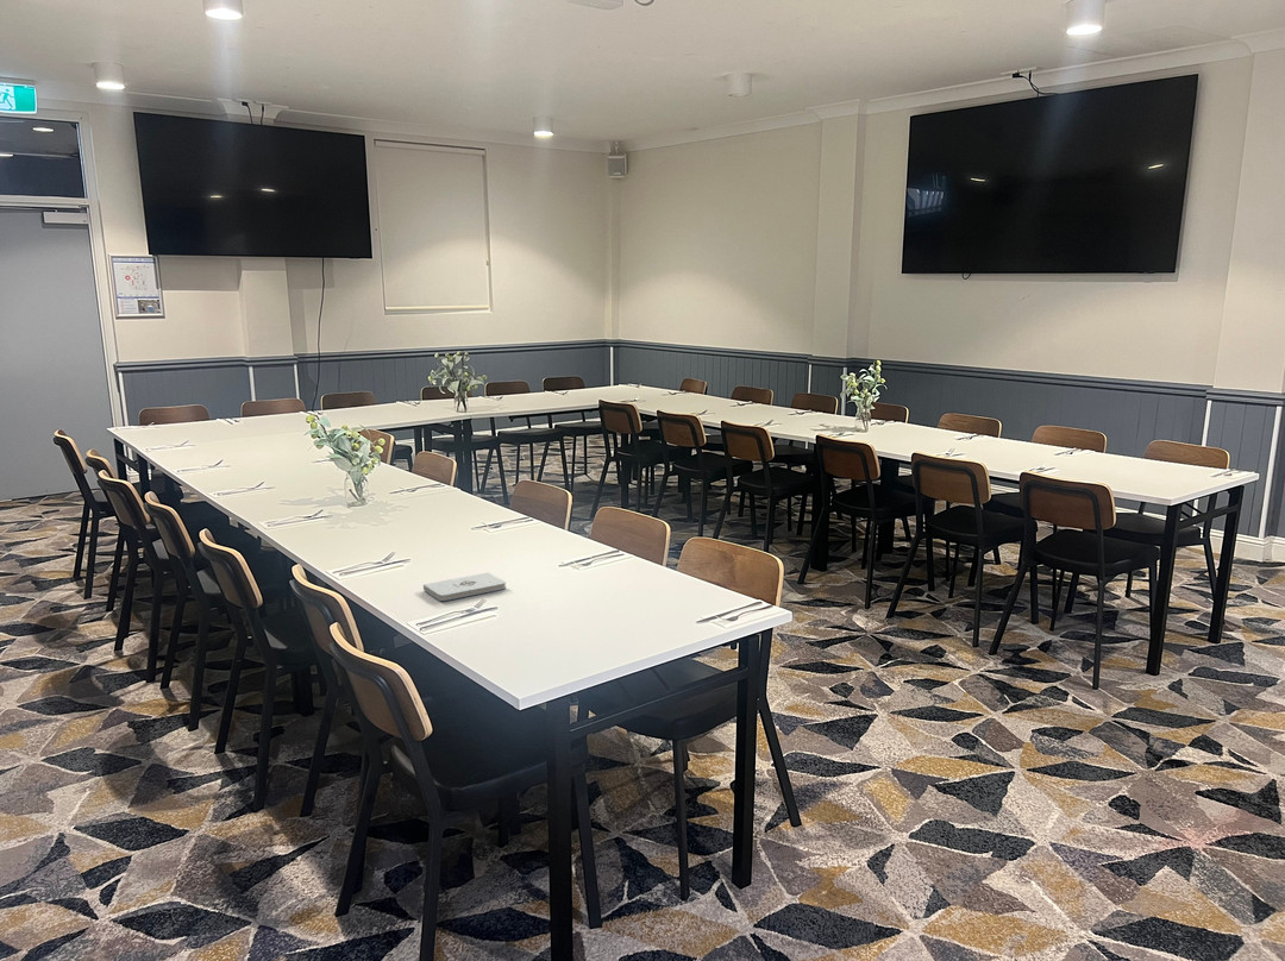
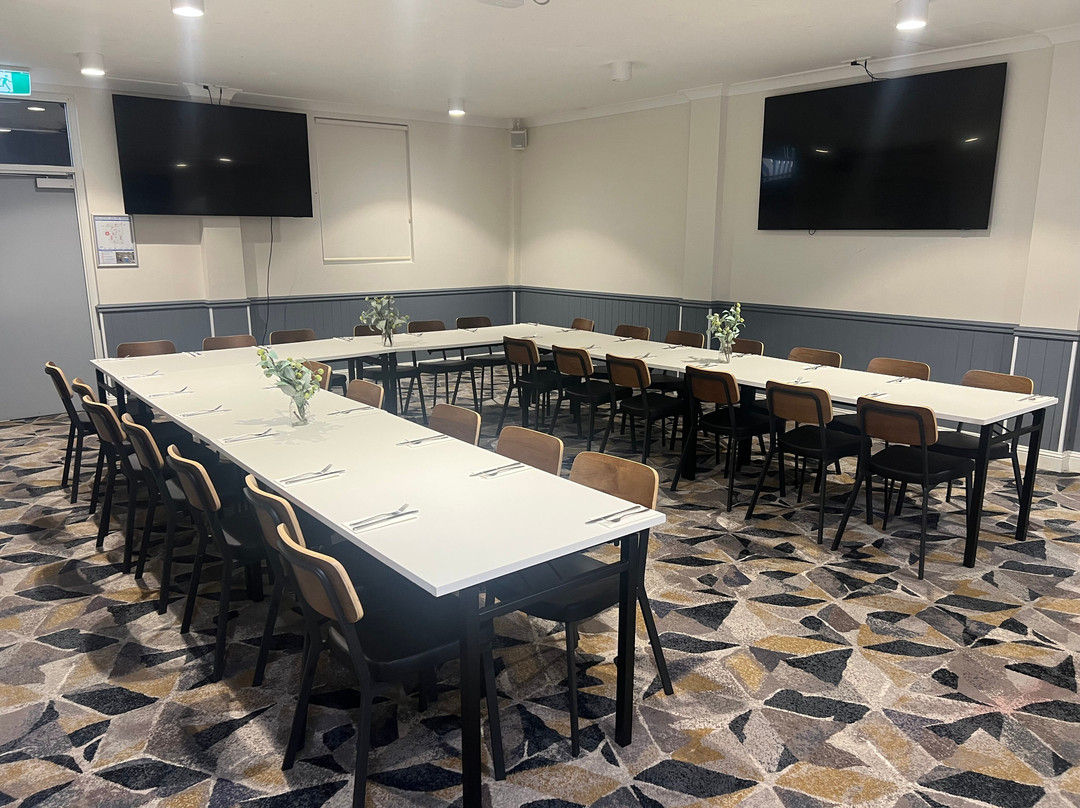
- notepad (465, 586)
